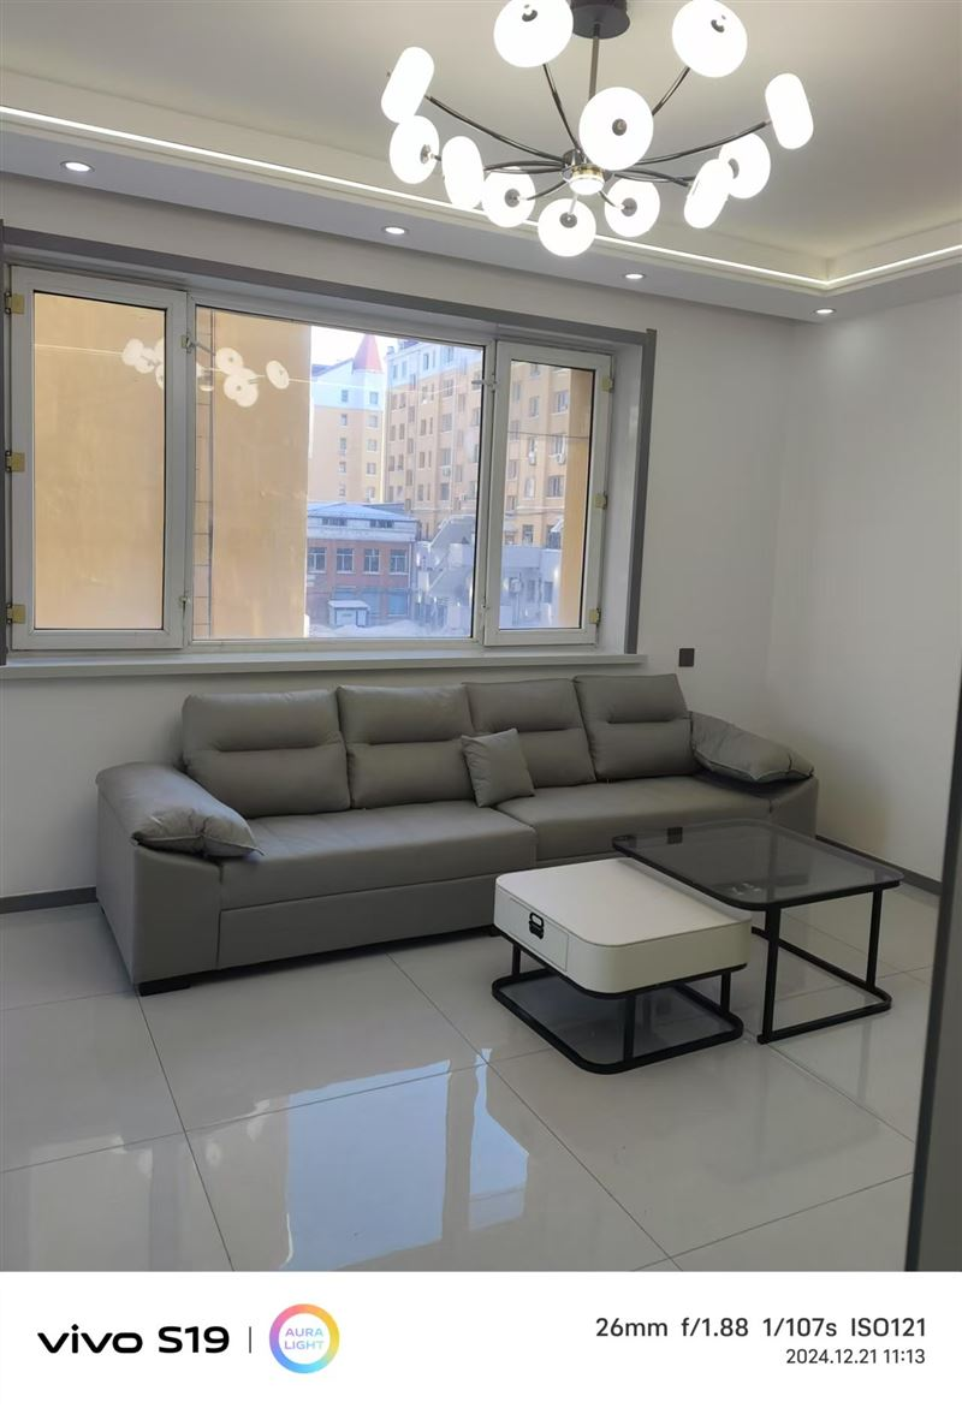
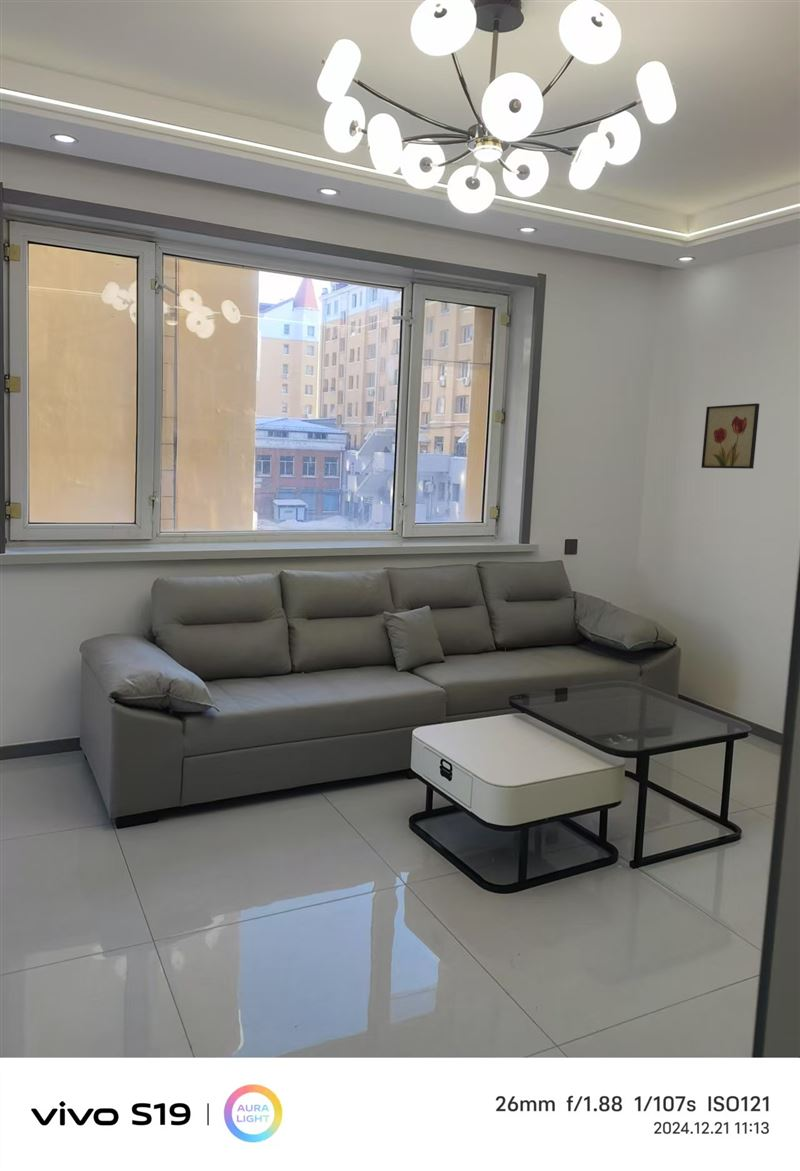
+ wall art (730, 436)
